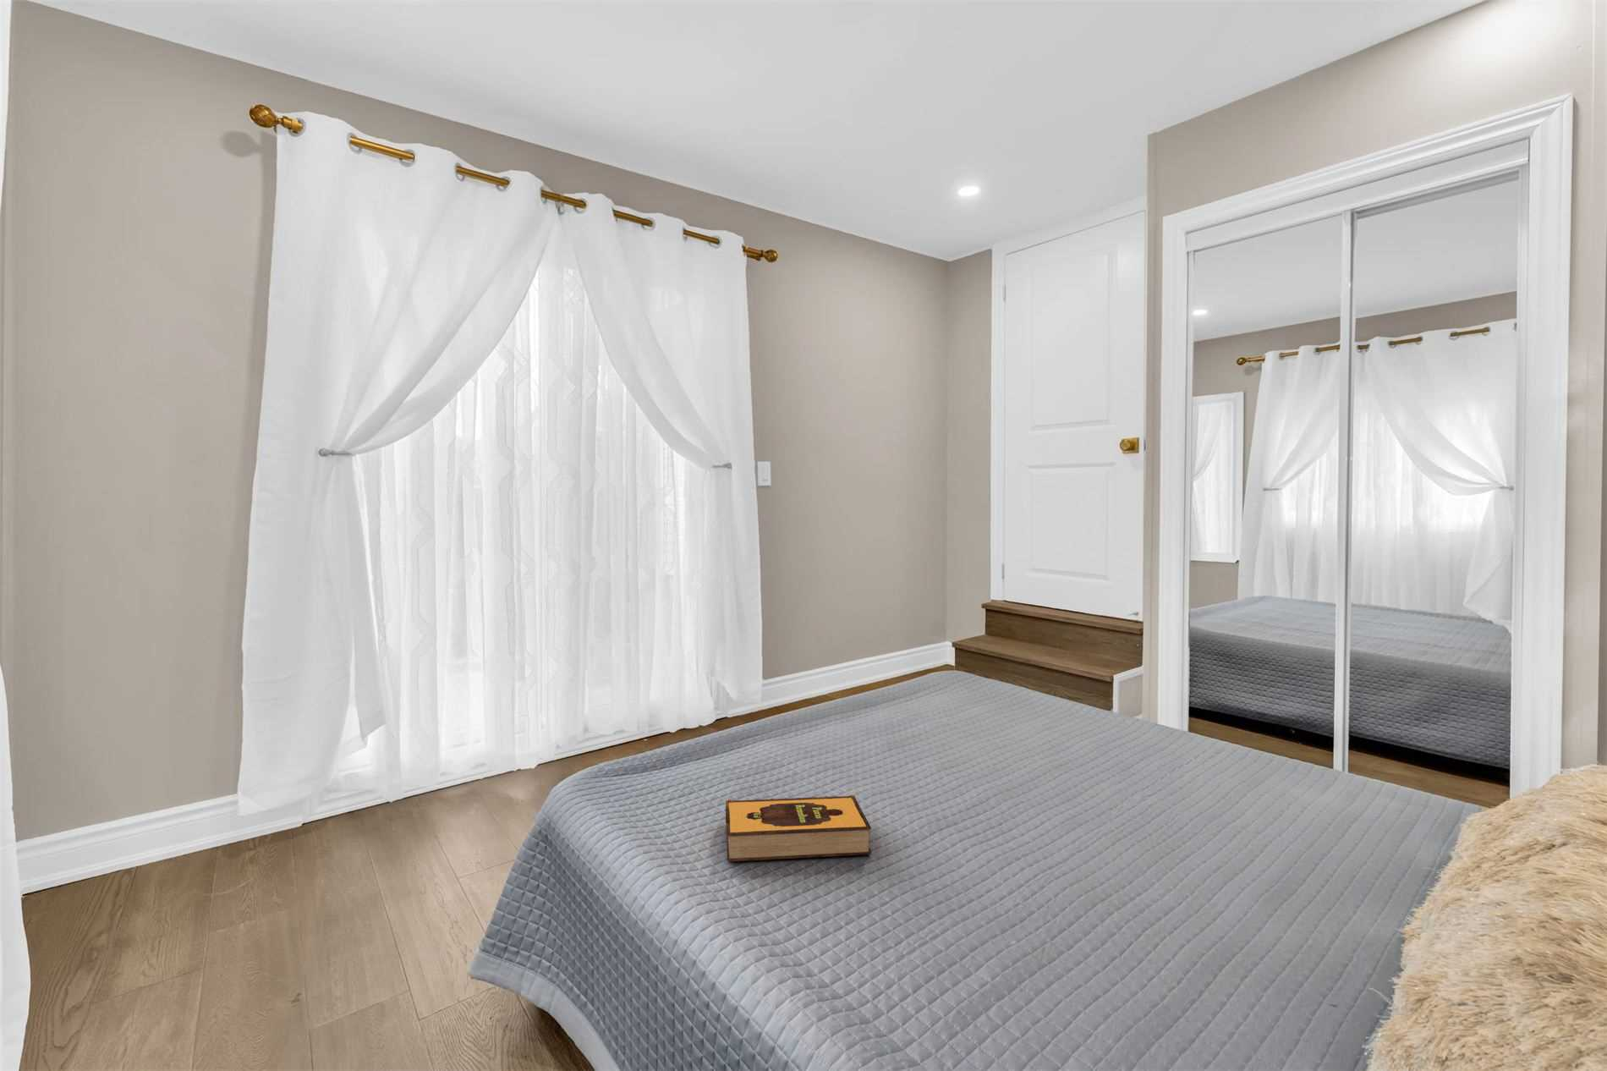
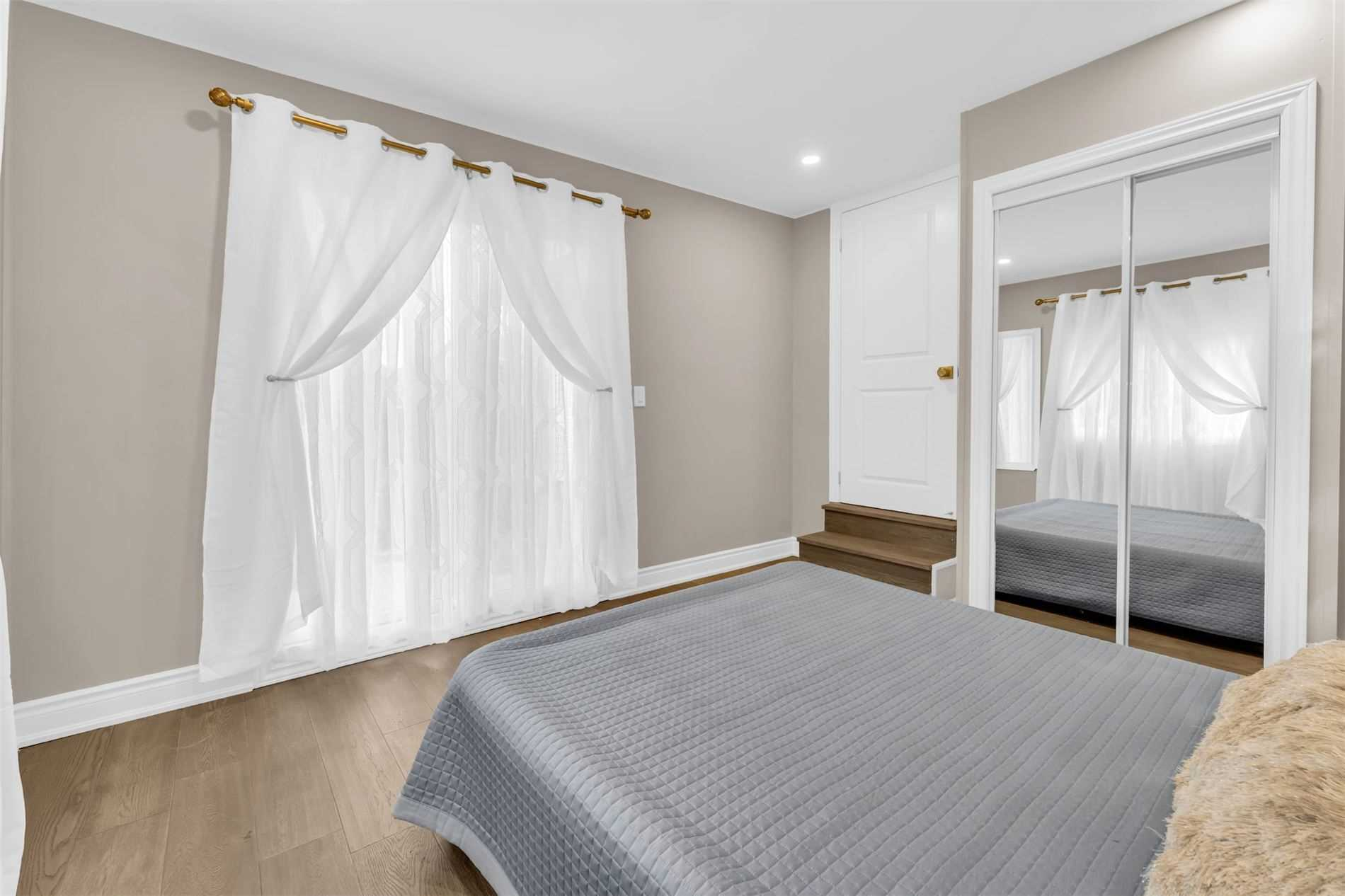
- hardback book (795, 824)
